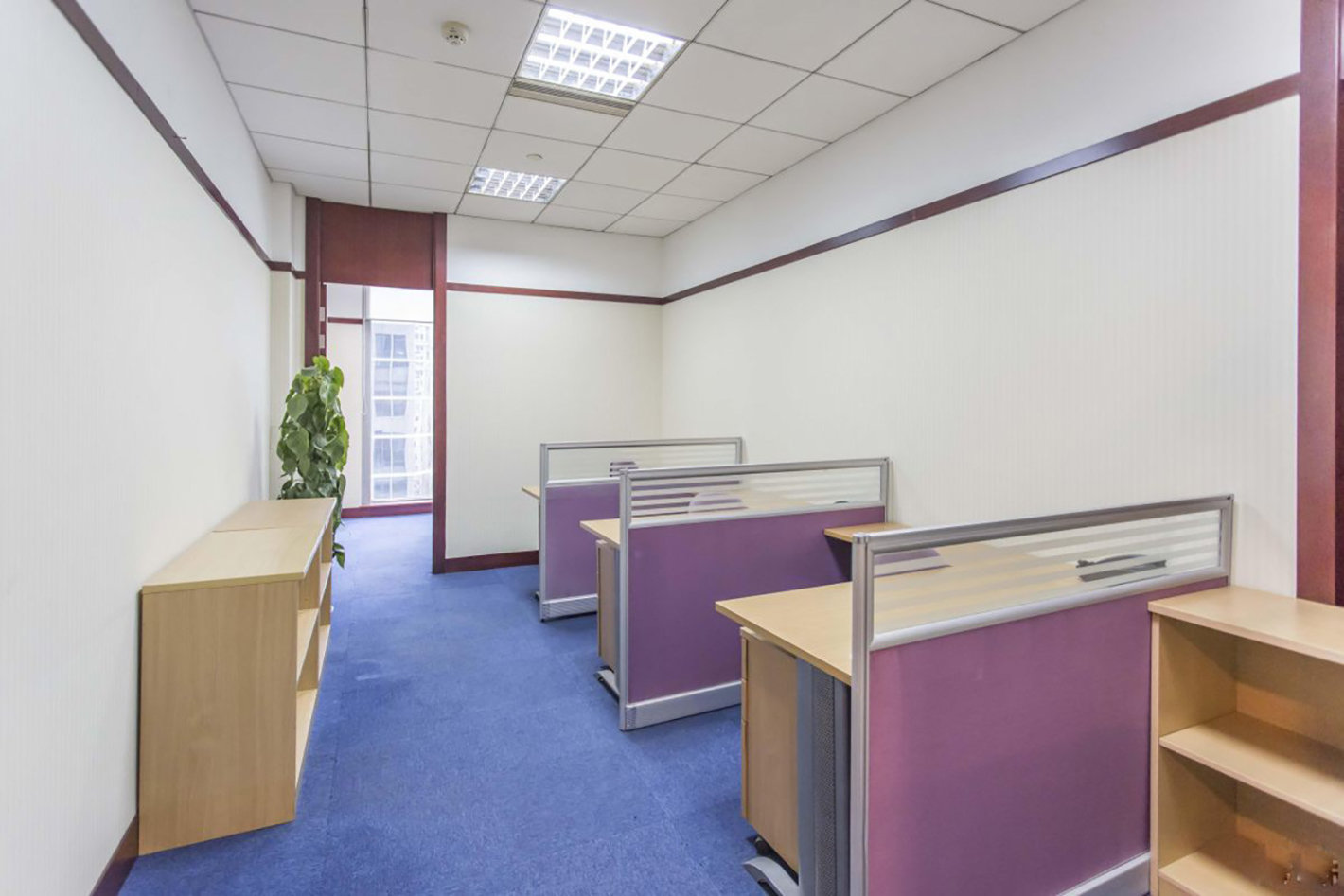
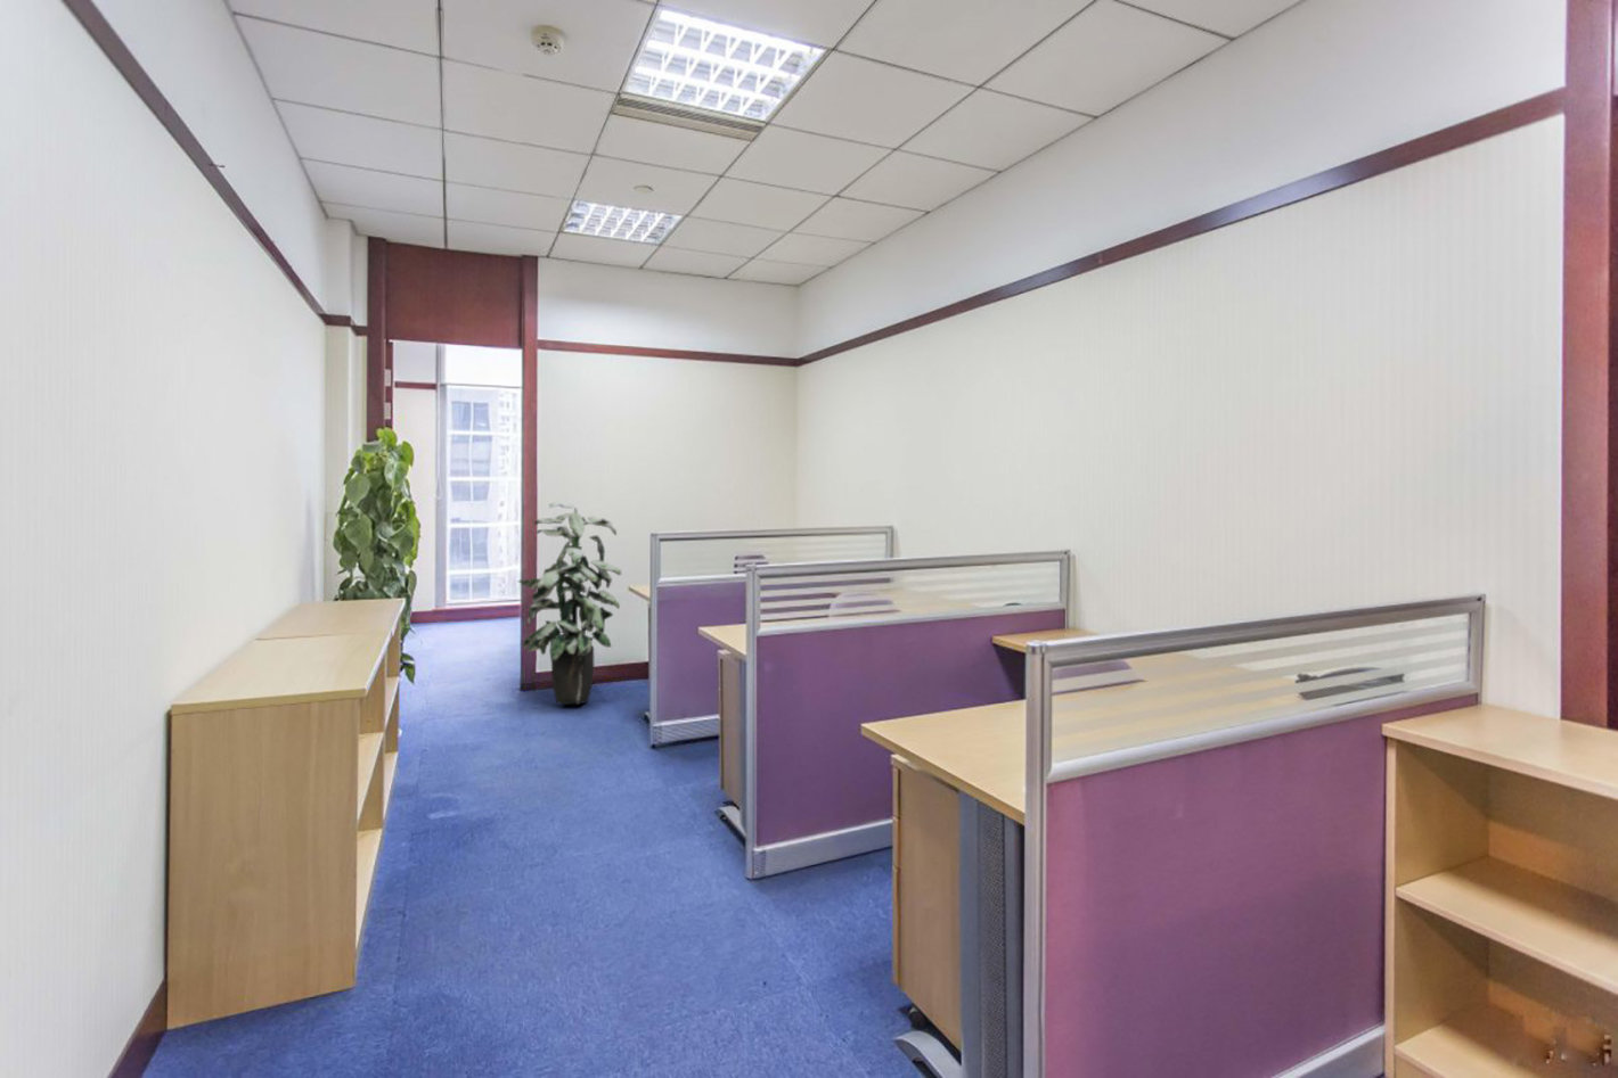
+ indoor plant (568, 603)
